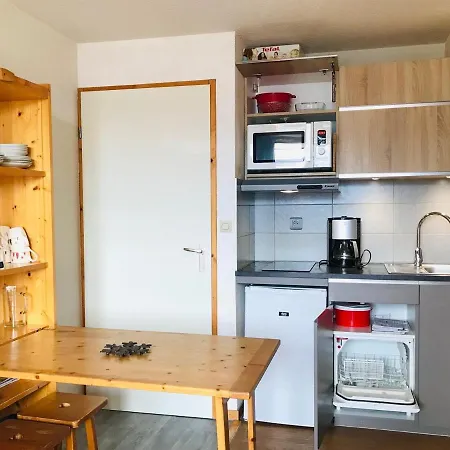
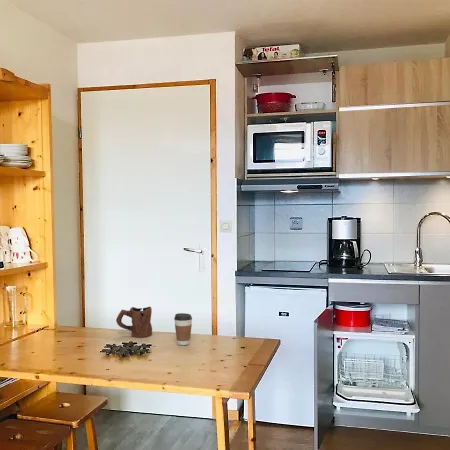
+ mug (134, 321)
+ coffee cup (183, 329)
